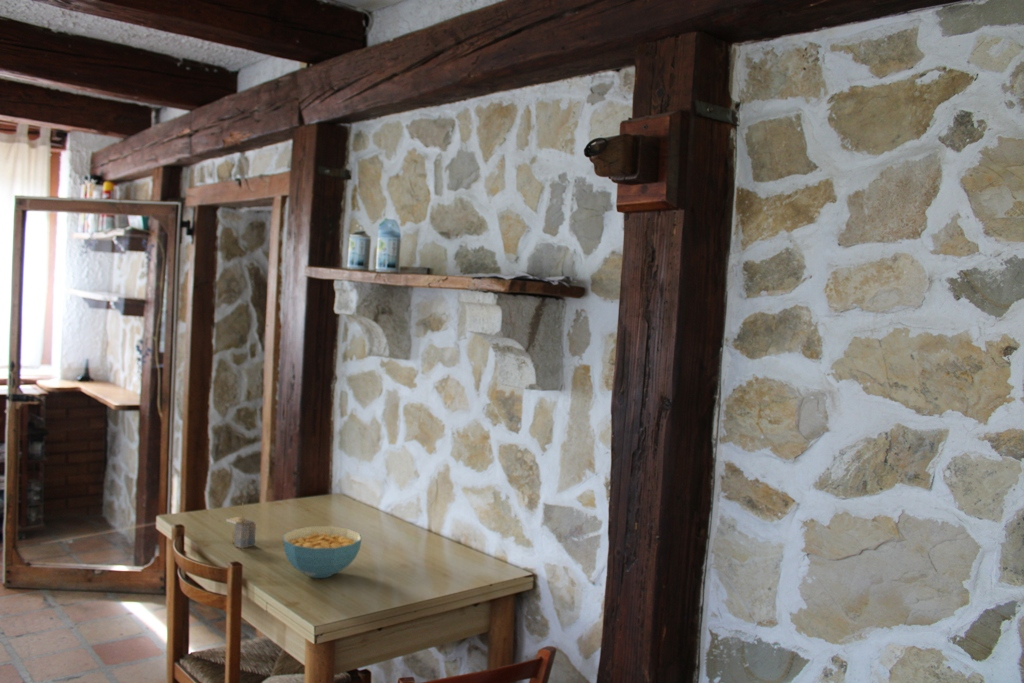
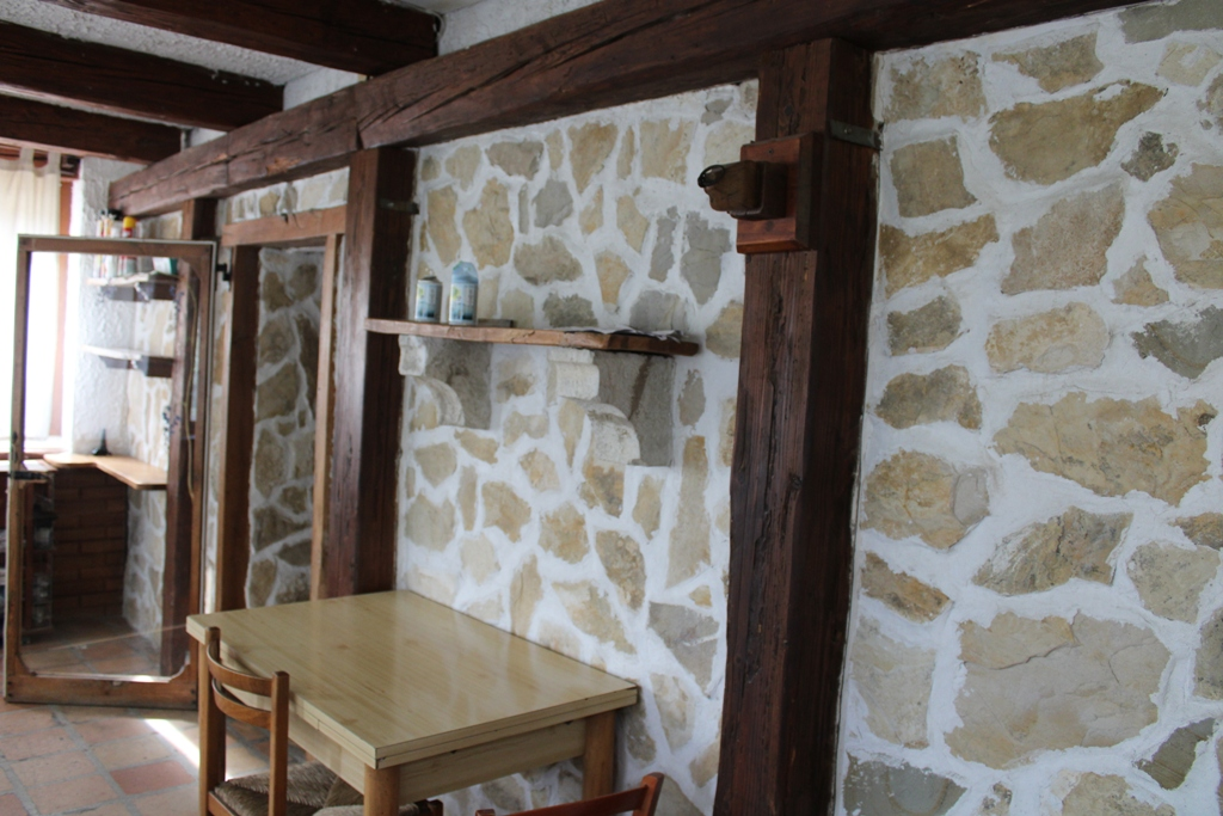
- architectural model (240, 523)
- cereal bowl (321, 555)
